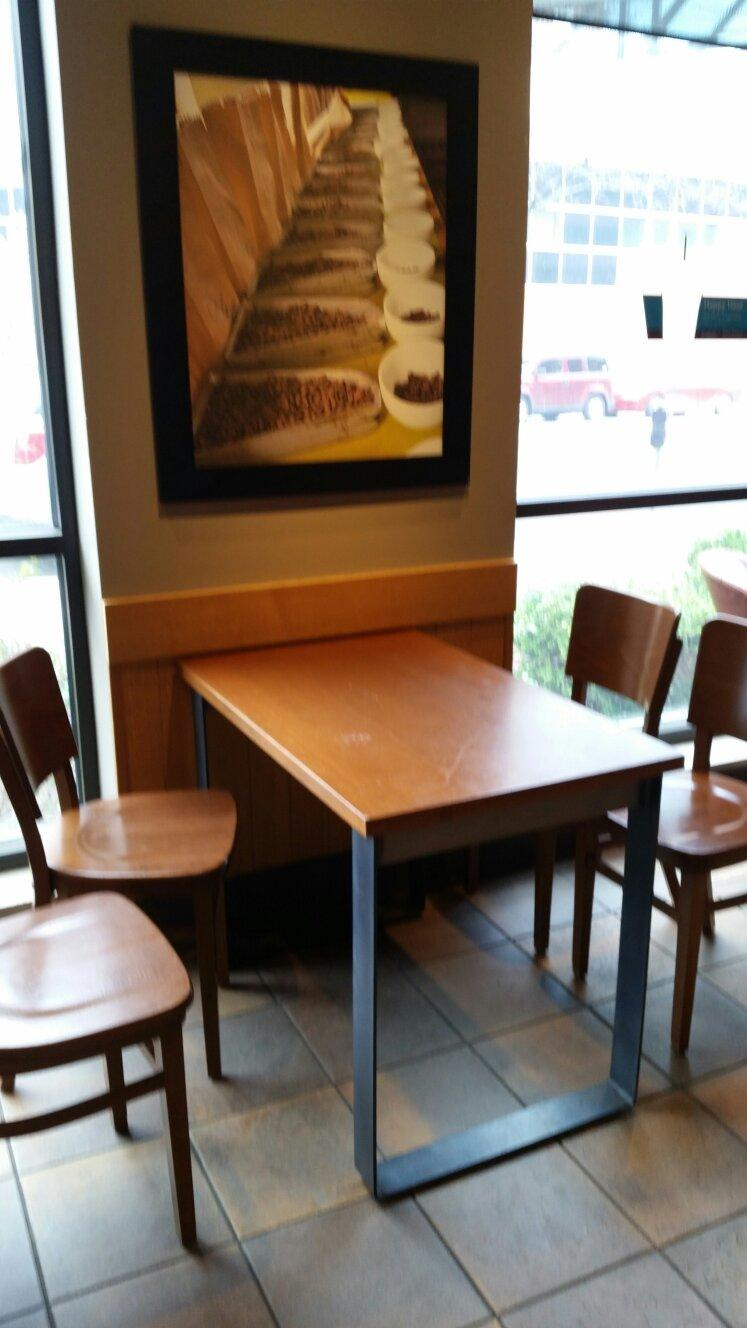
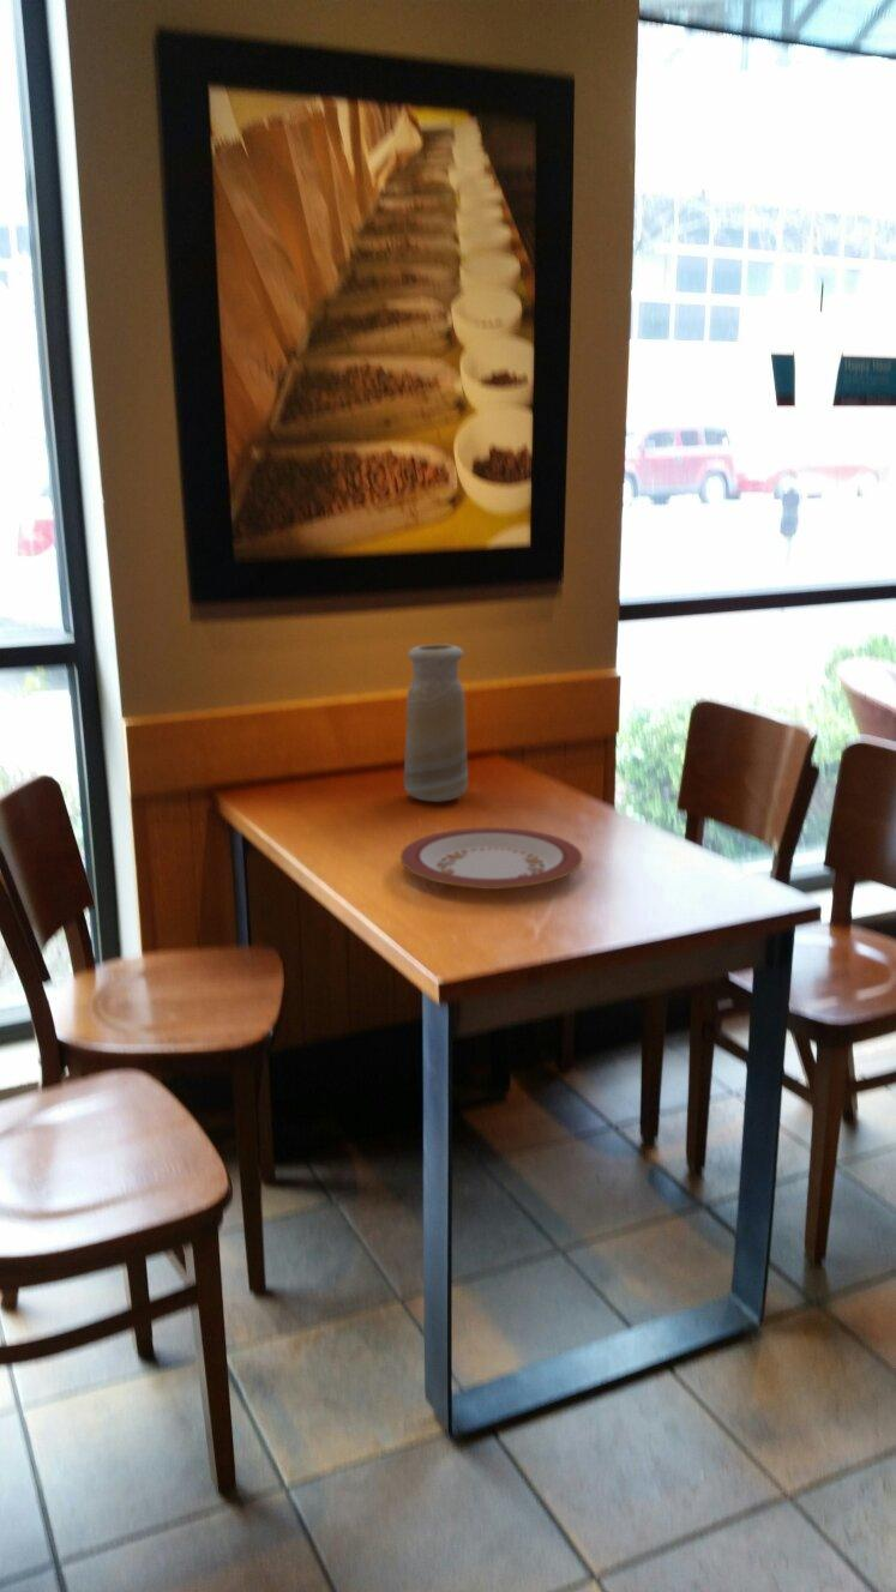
+ vase (434, 723)
+ plate (491, 861)
